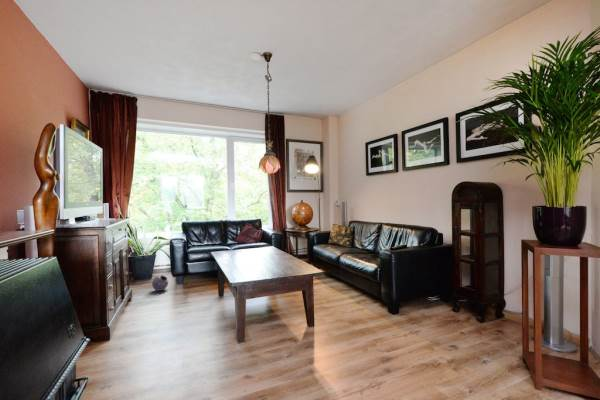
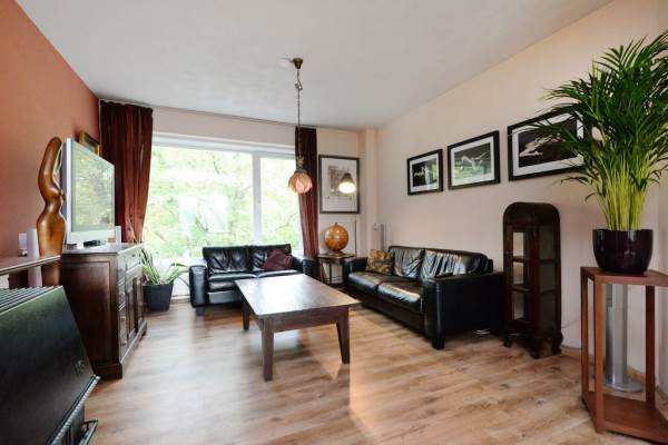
- decorative ball (160, 282)
